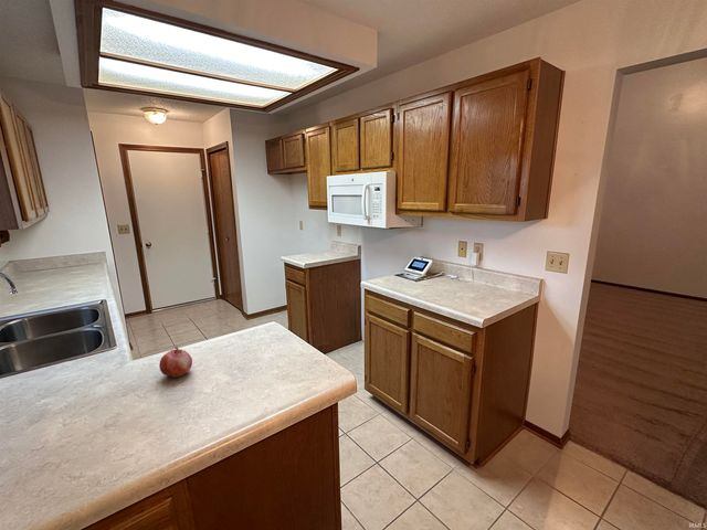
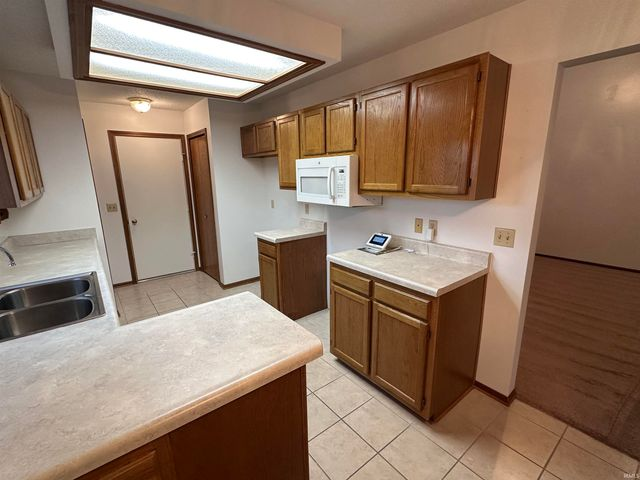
- fruit (175, 360)
